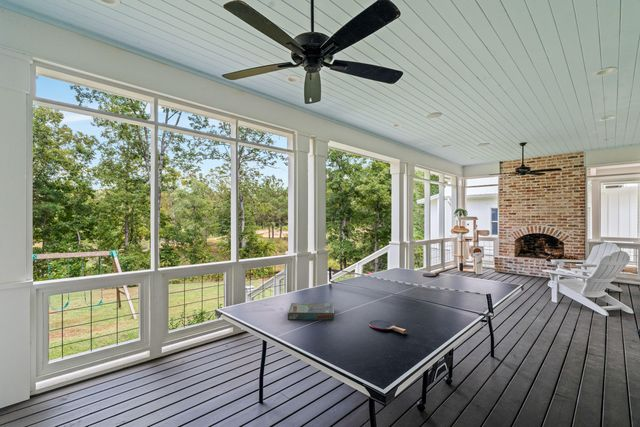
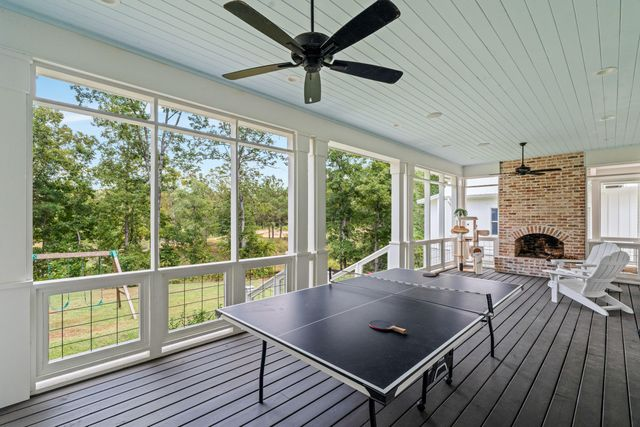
- board game (311, 310)
